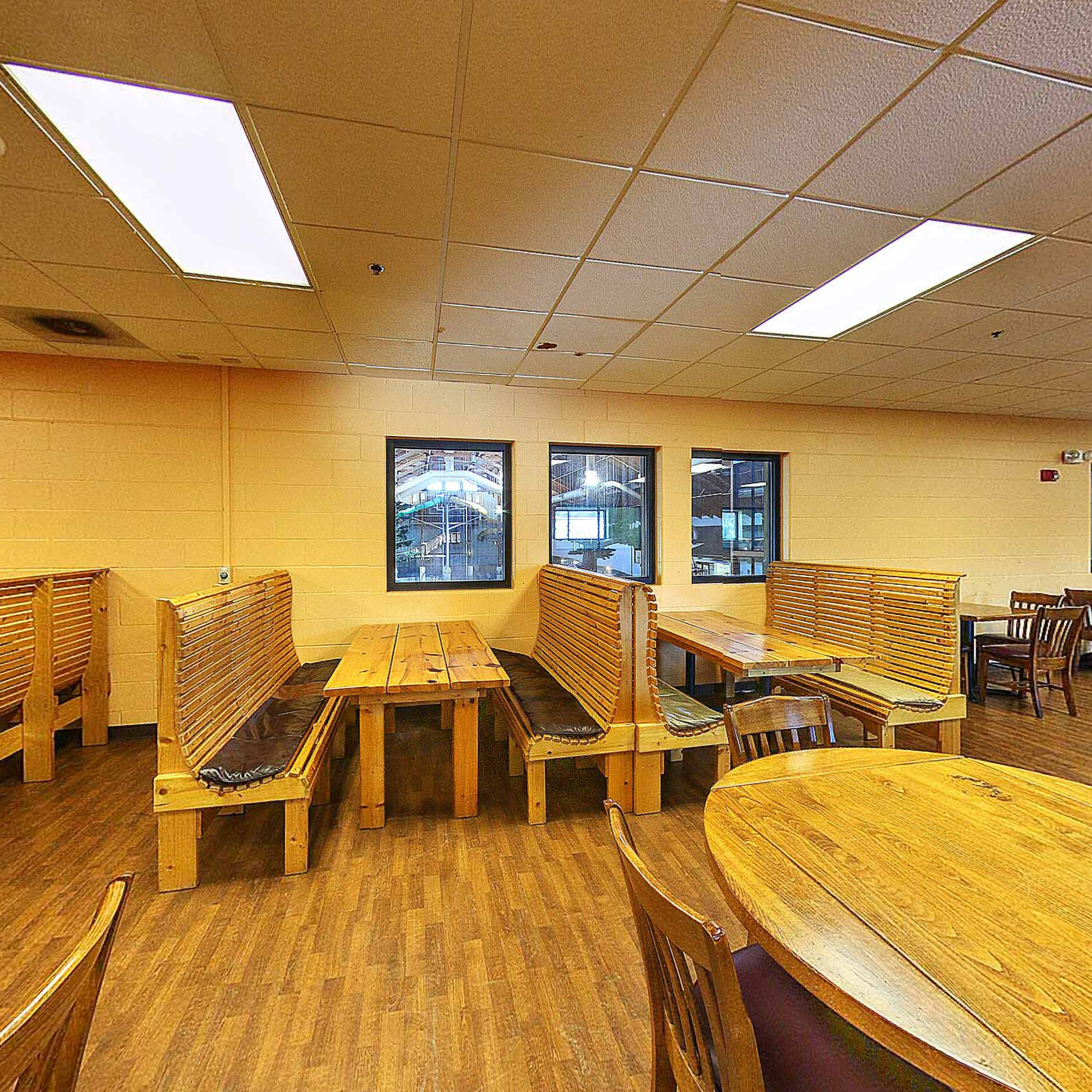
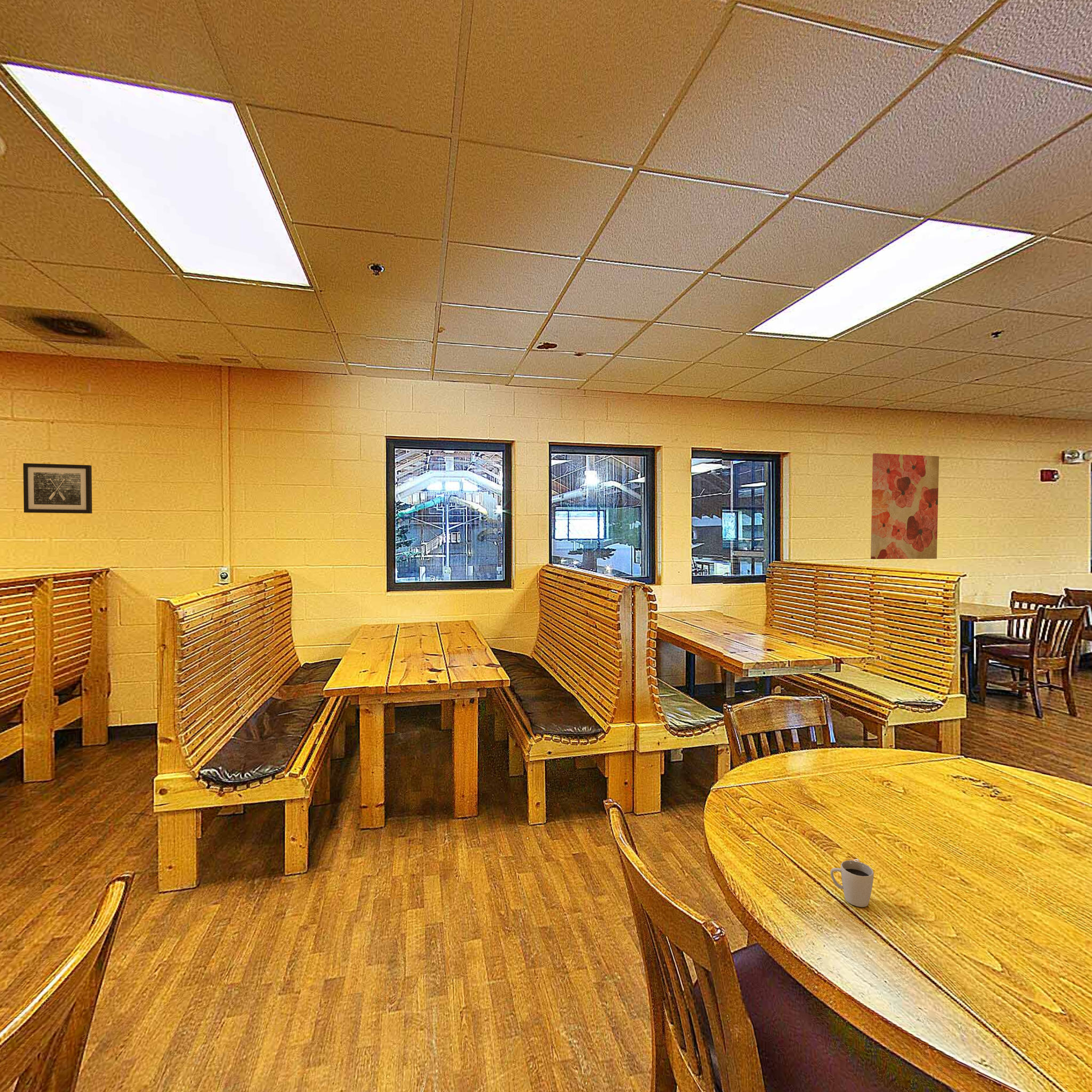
+ wall art (905, 507)
+ wall art (58, 488)
+ cup (852, 871)
